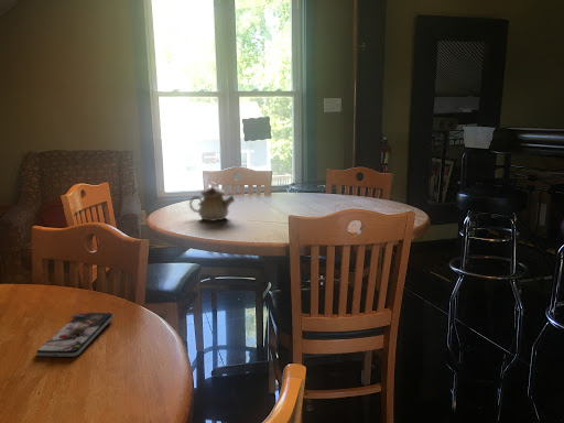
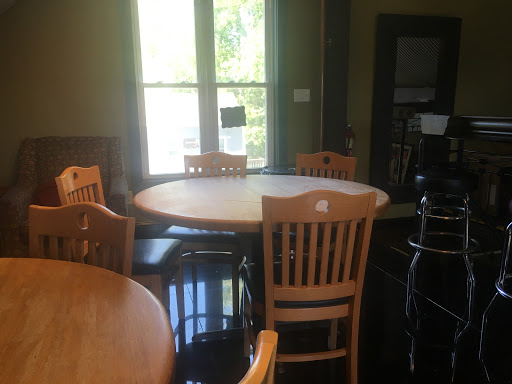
- smartphone (77, 328)
- teapot (210, 199)
